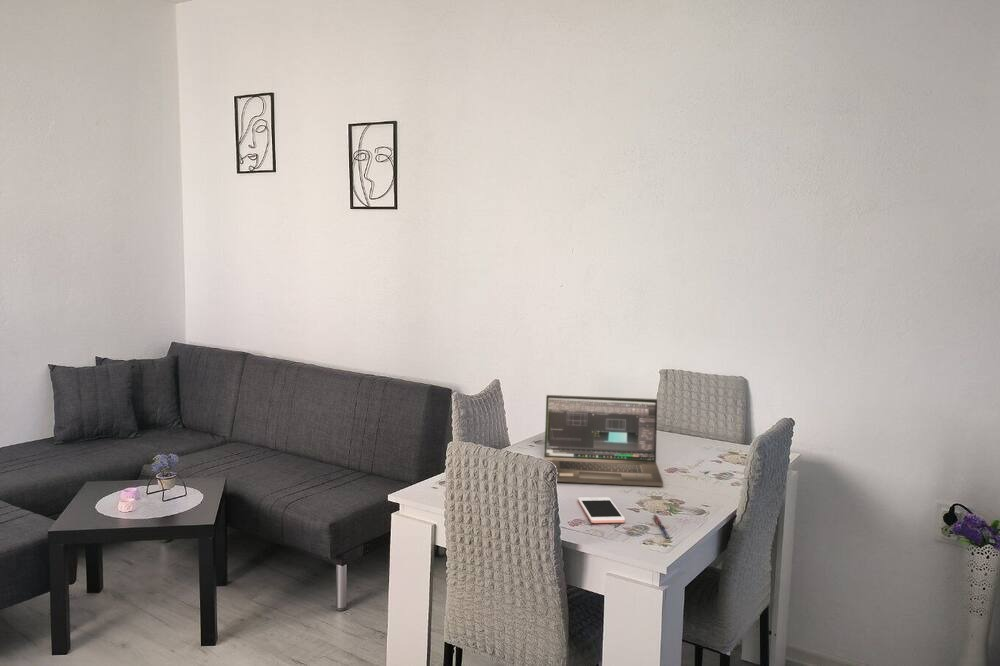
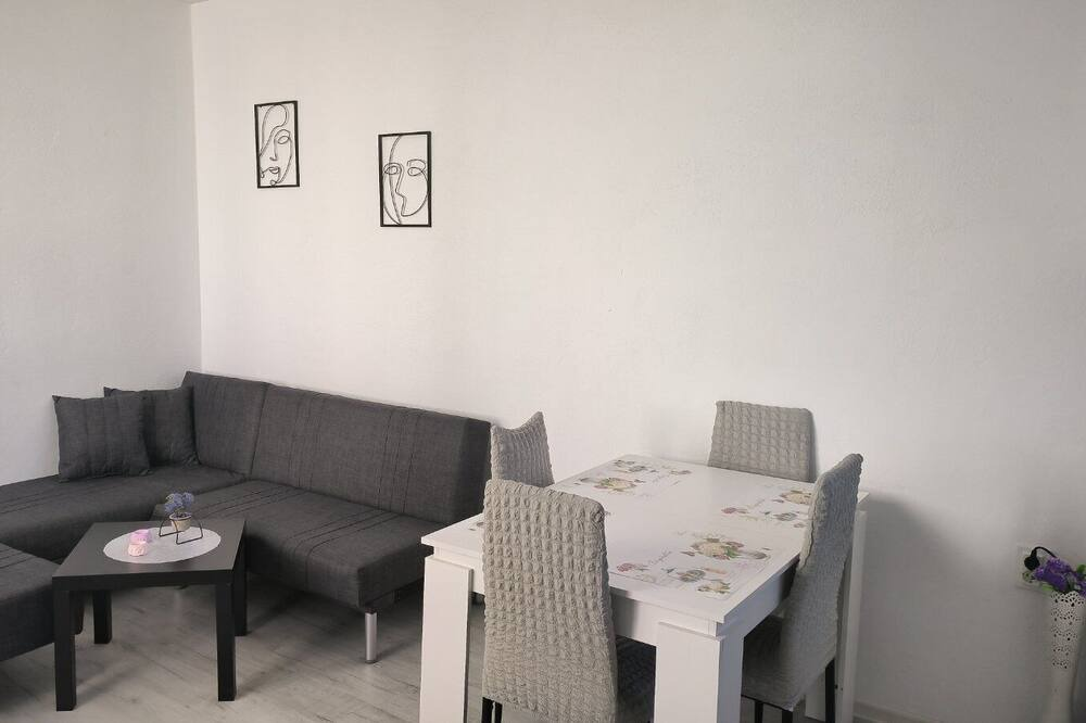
- pen (661, 525)
- cell phone (600, 509)
- laptop (601, 438)
